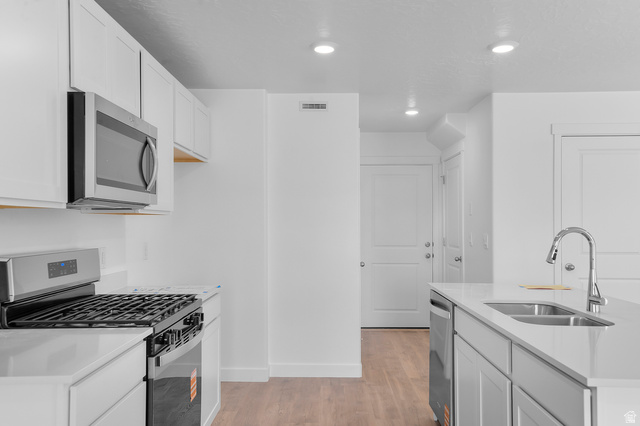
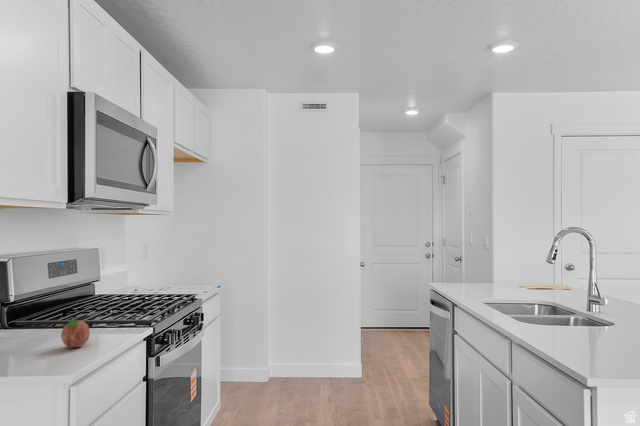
+ fruit (75, 332)
